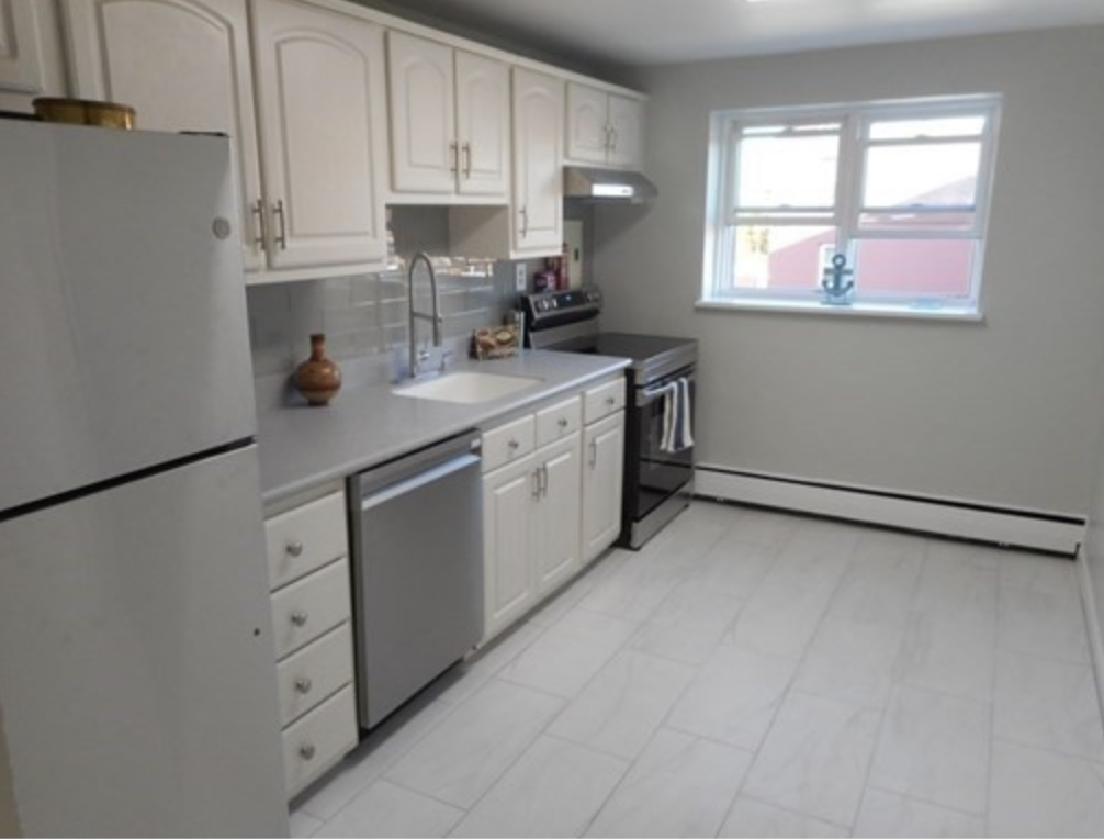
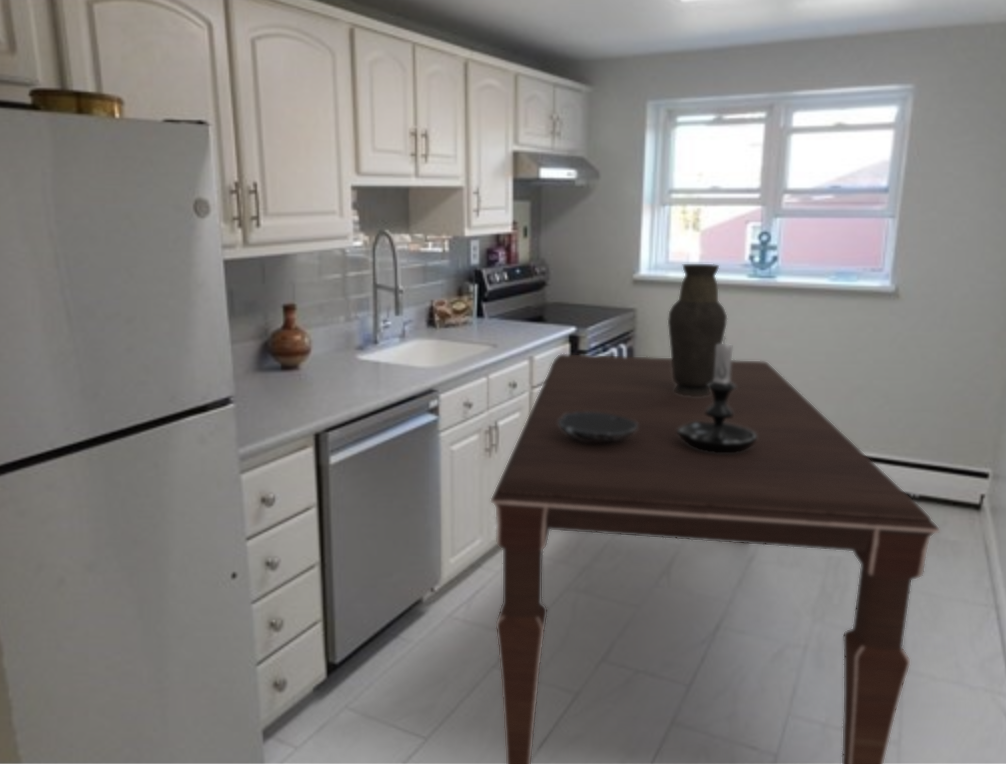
+ vase (696, 328)
+ candle holder (719, 390)
+ dining table (668, 521)
+ bowl (597, 429)
